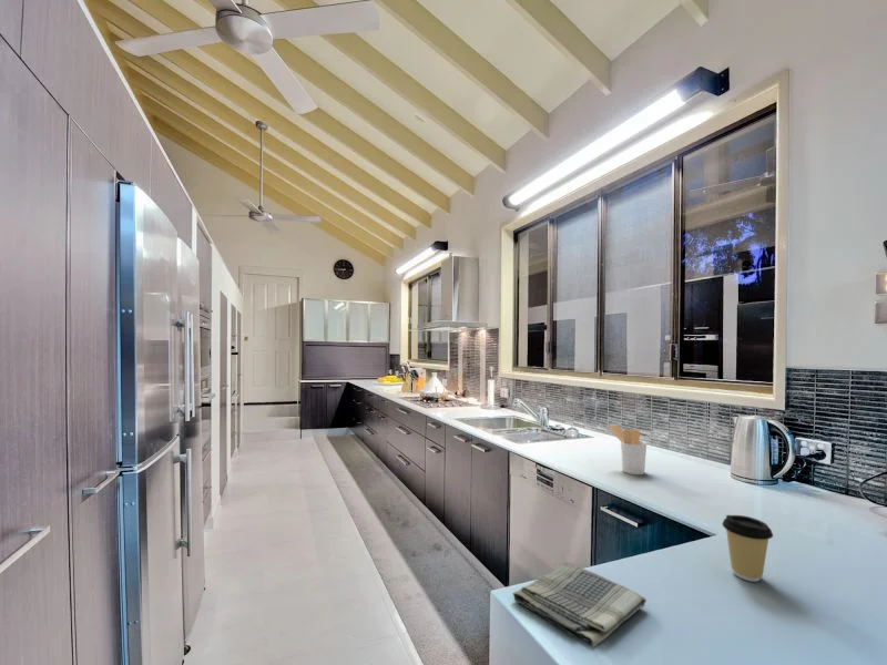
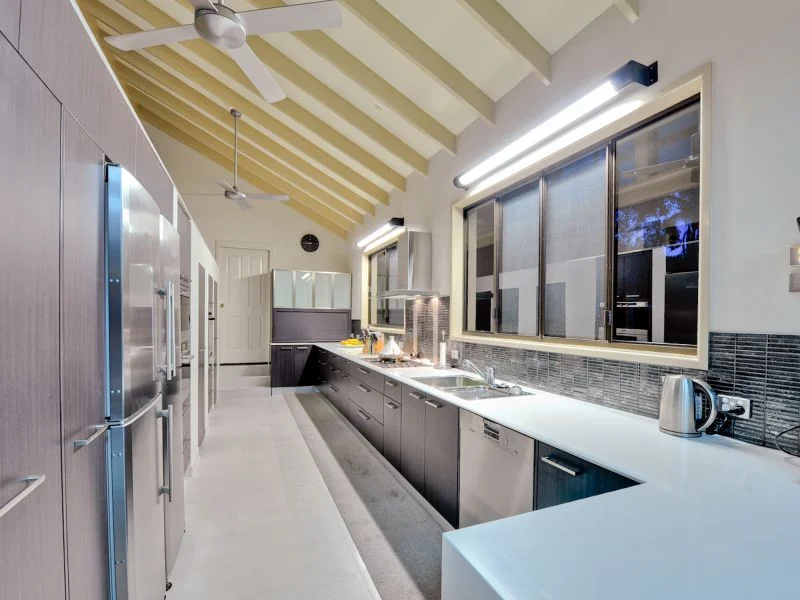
- dish towel (578, 595)
- coffee cup (746, 546)
- utensil holder (626, 448)
